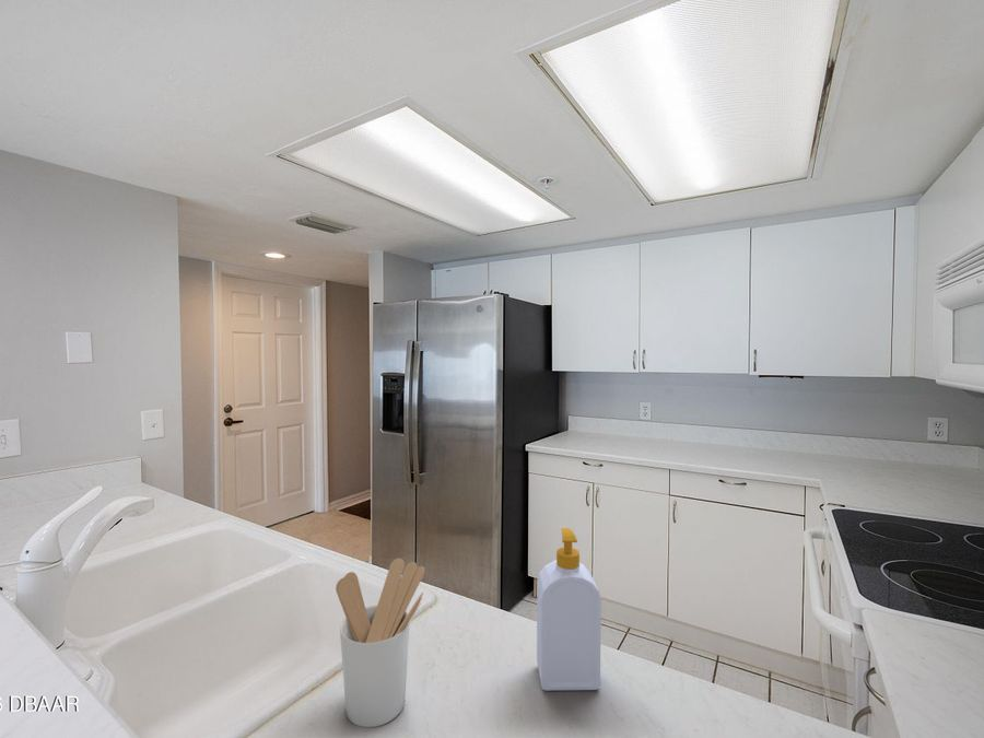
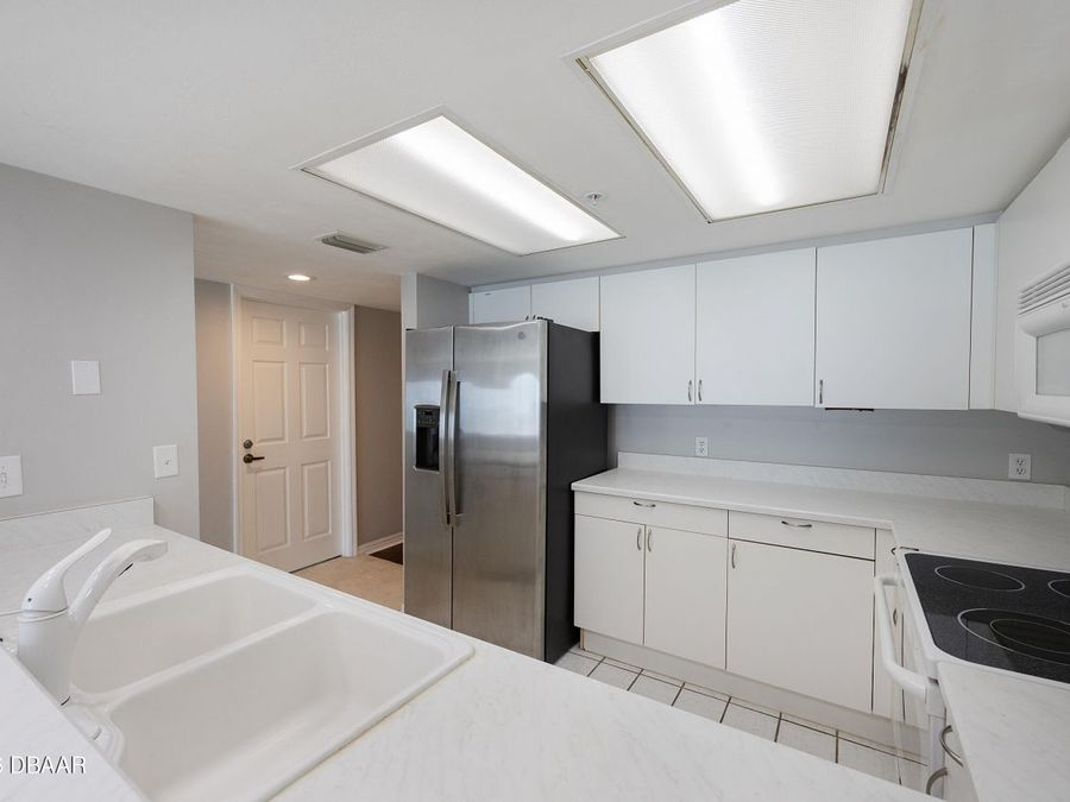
- utensil holder (386, 633)
- soap bottle (566, 604)
